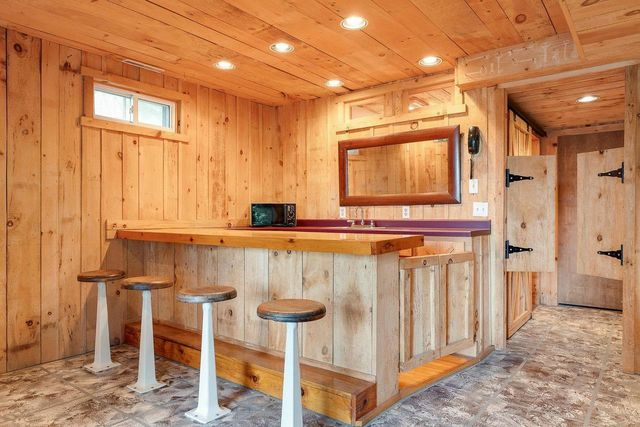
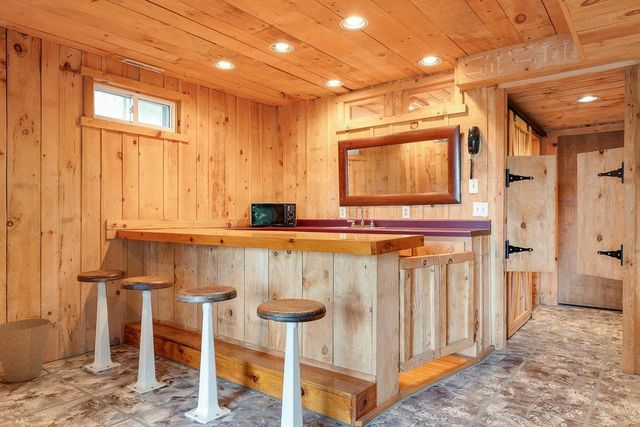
+ trash can (23, 350)
